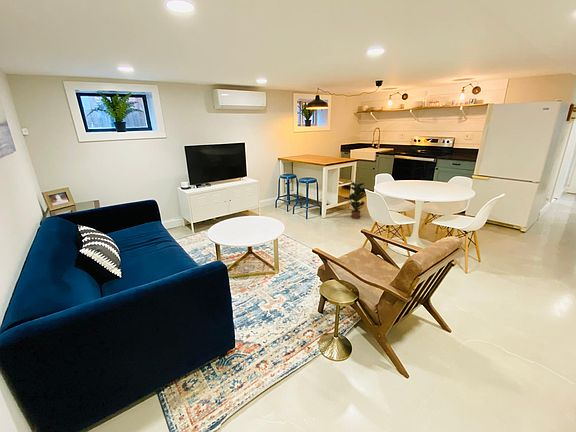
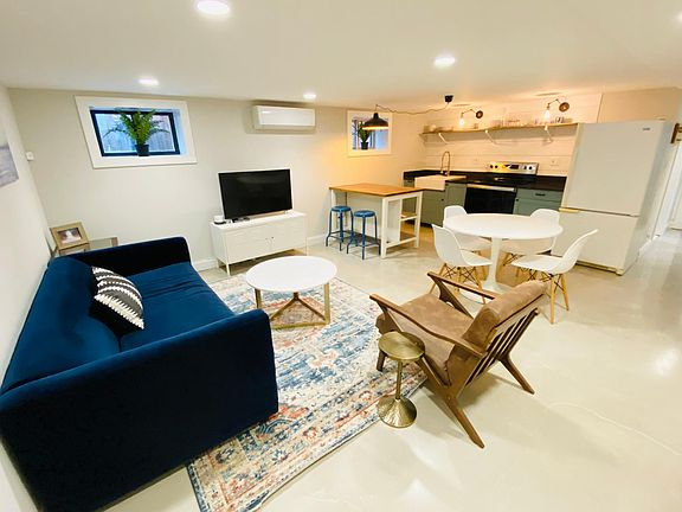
- potted plant (354, 200)
